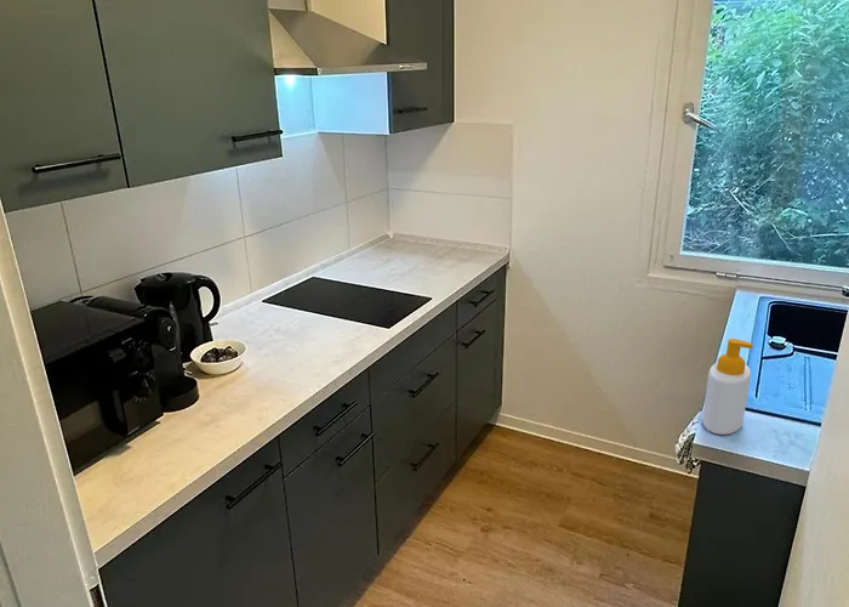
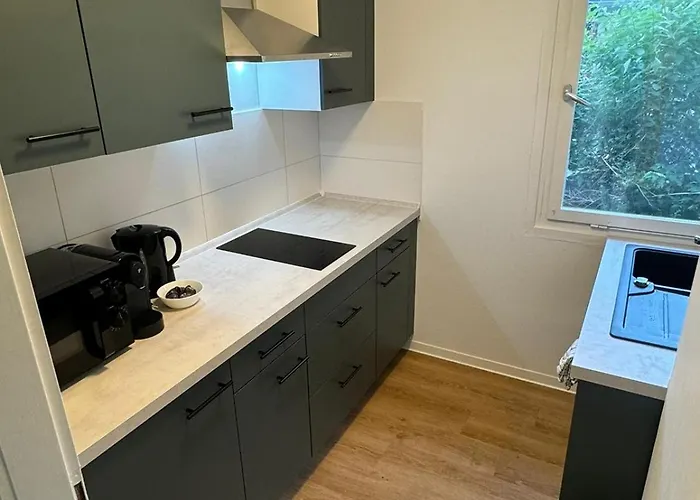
- soap bottle (728, 382)
